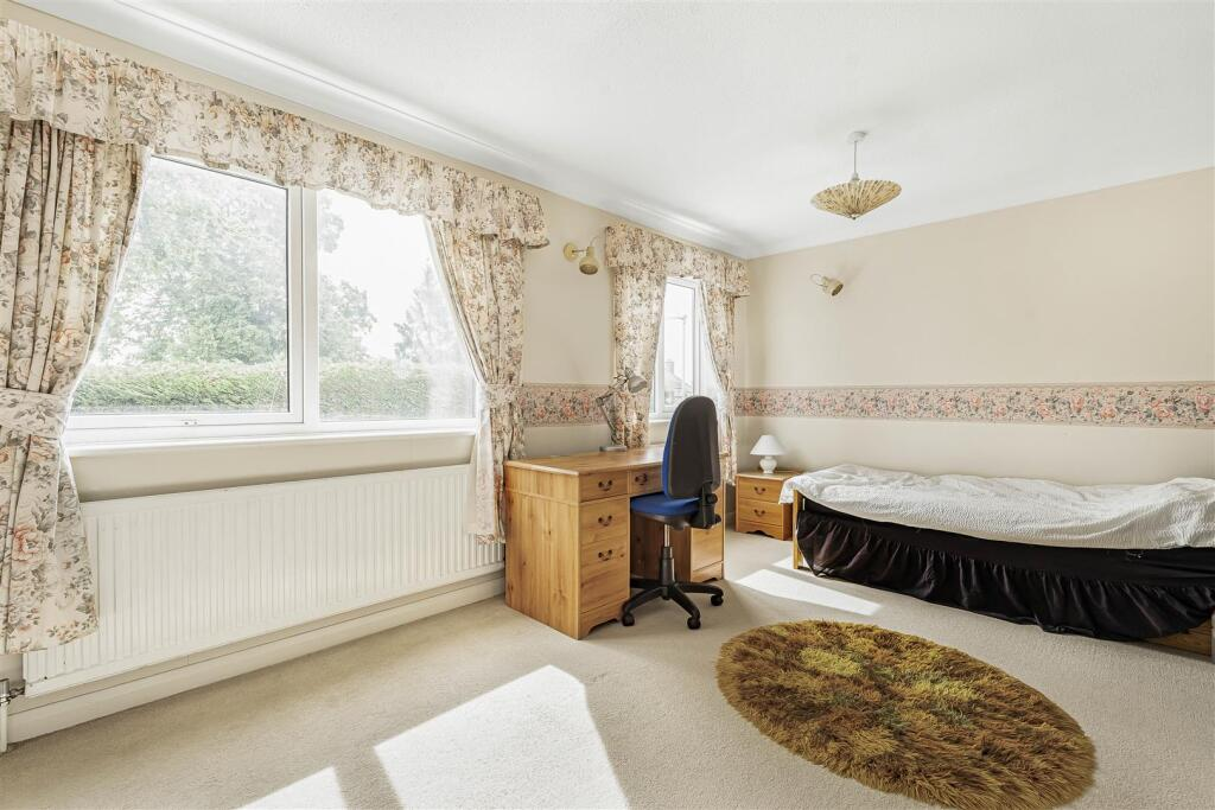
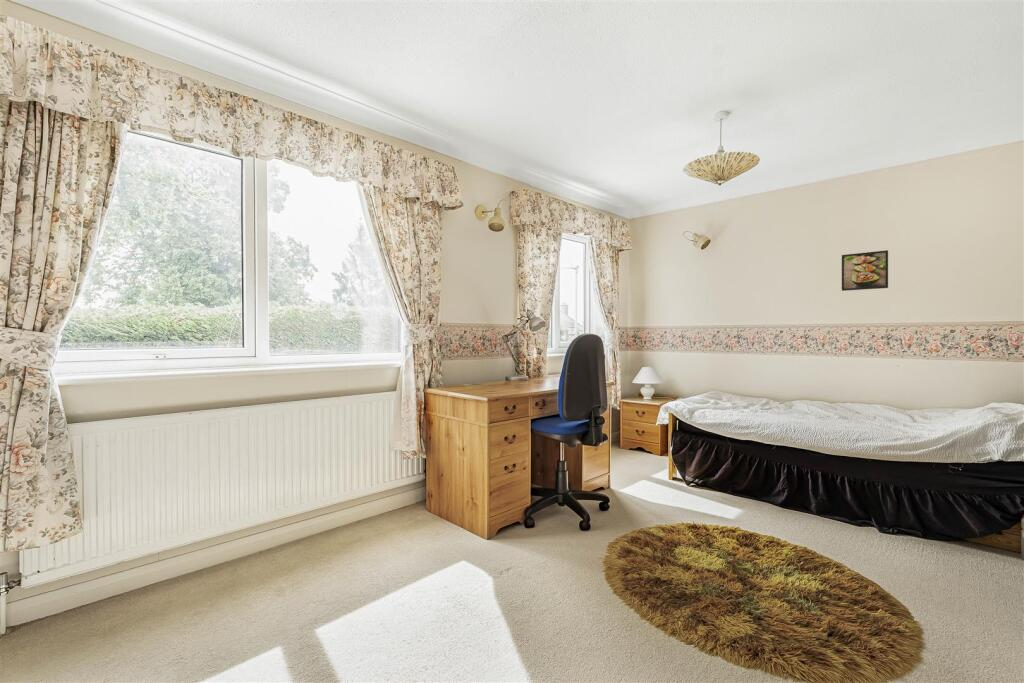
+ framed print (864, 271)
